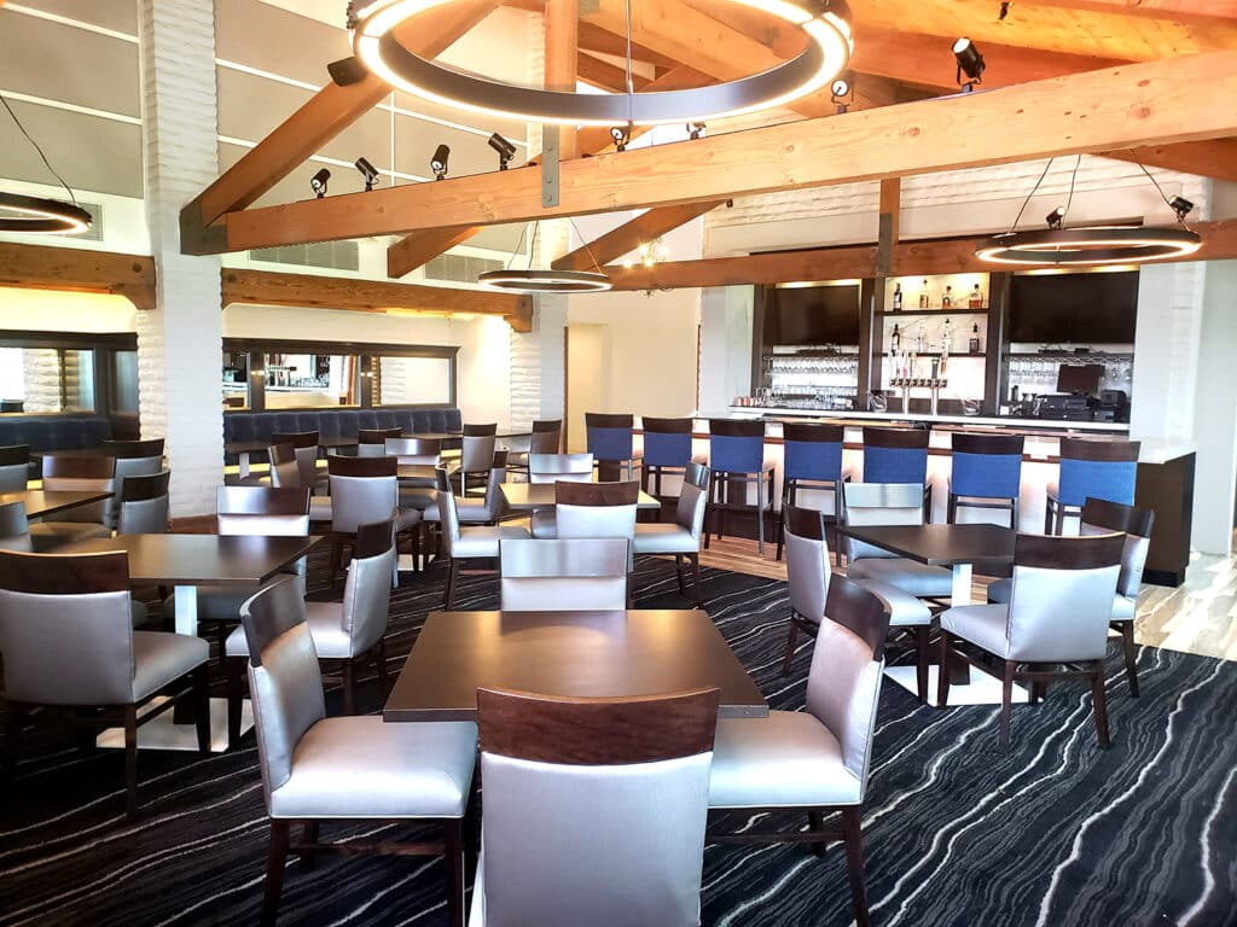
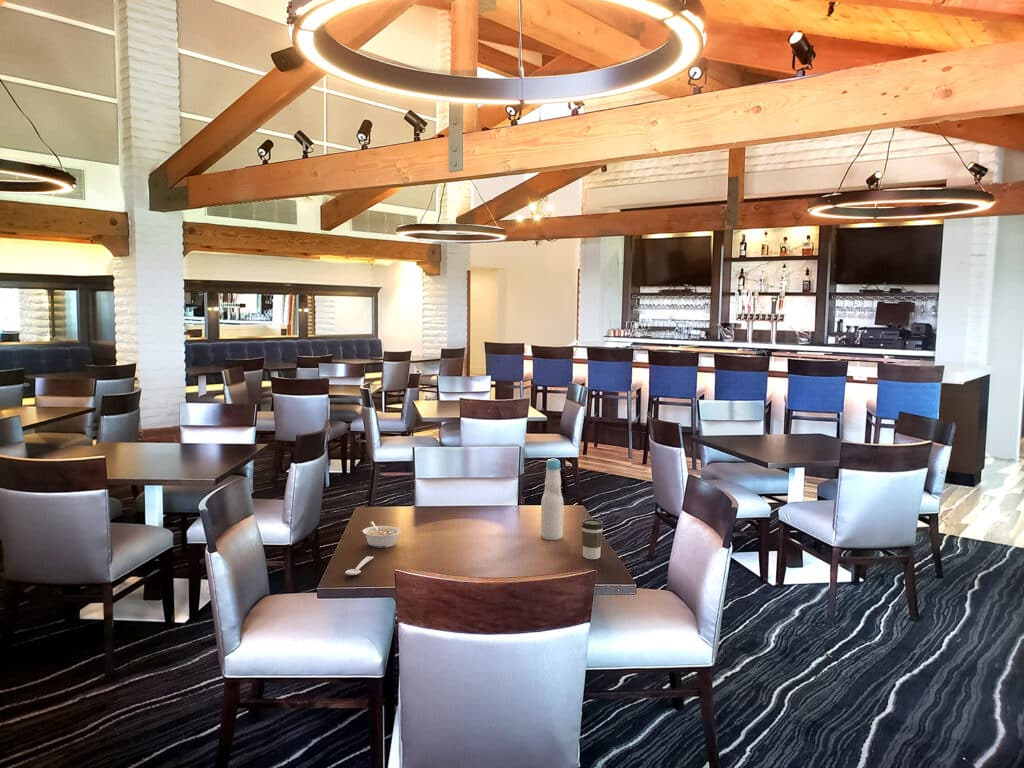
+ legume (380, 535)
+ spoon (359, 565)
+ bottle (552, 498)
+ coffee cup (592, 539)
